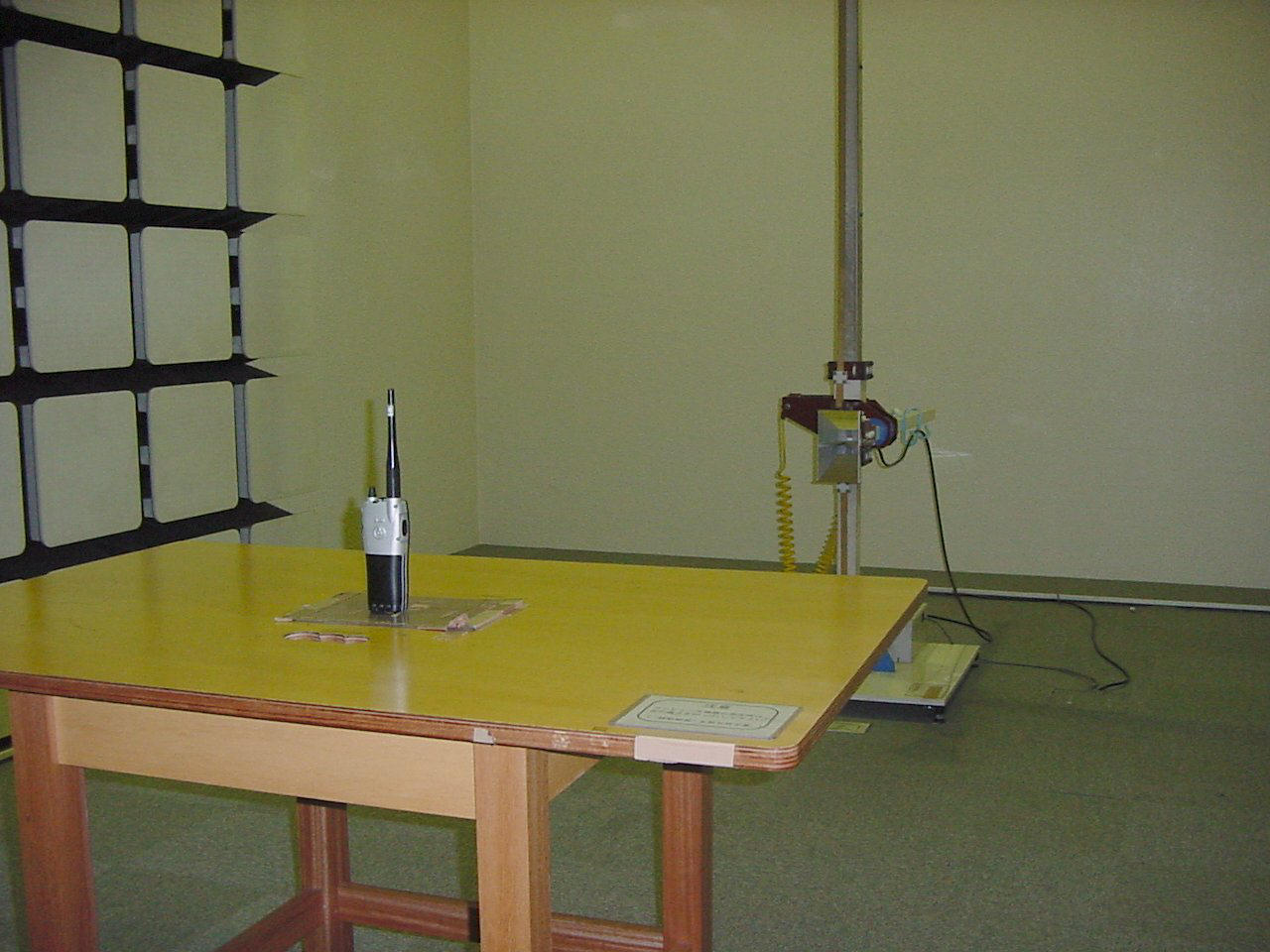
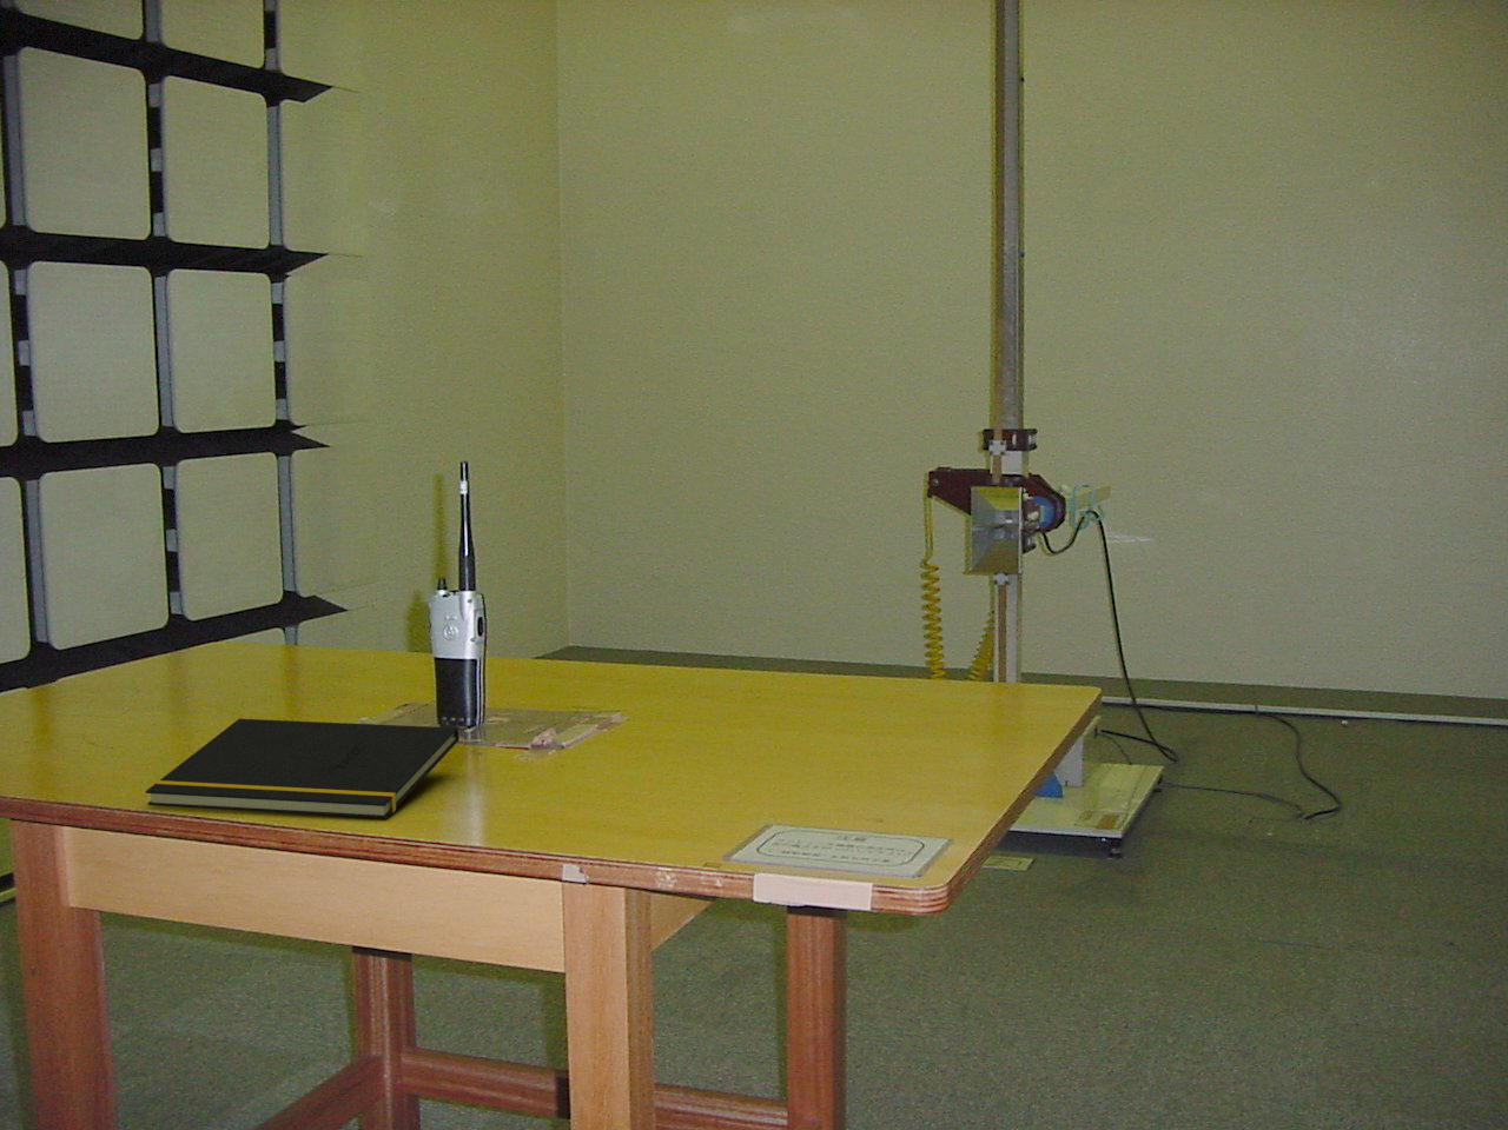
+ notepad (308, 766)
